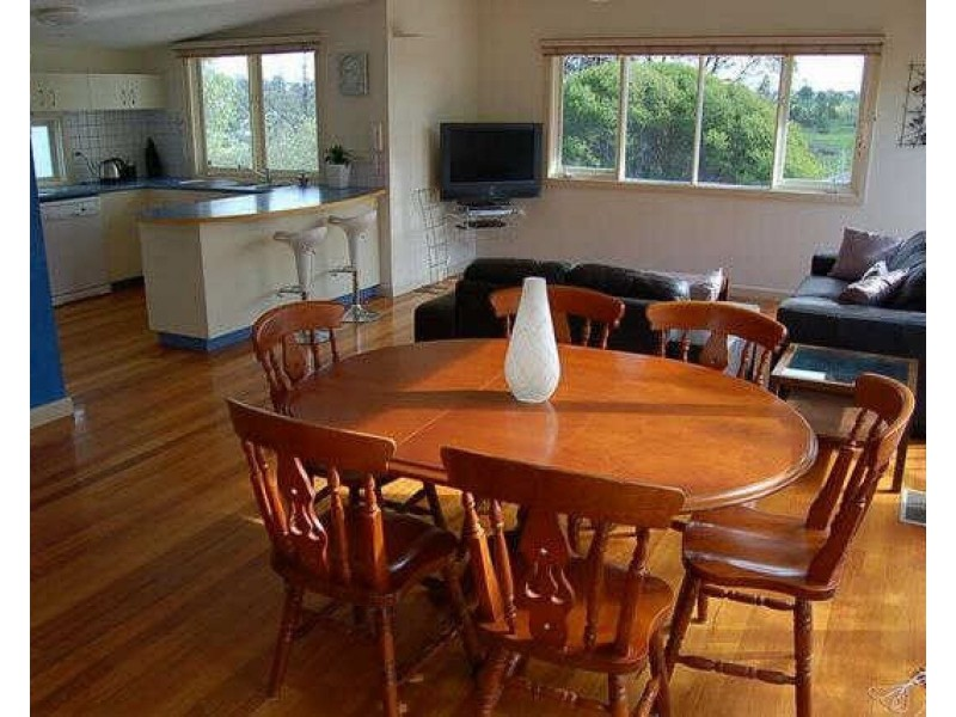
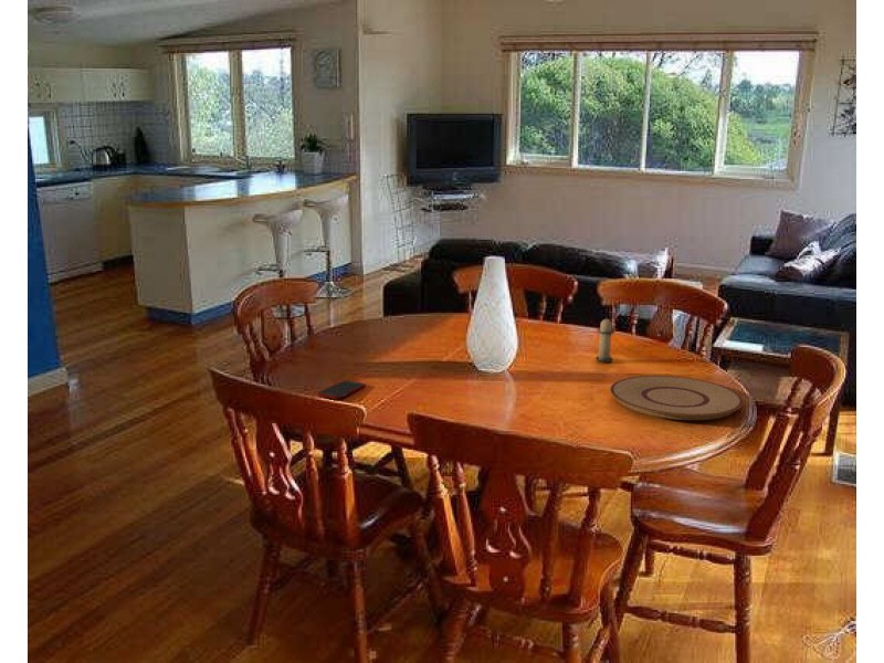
+ candle (604, 338)
+ cell phone (341, 389)
+ plate (674, 397)
